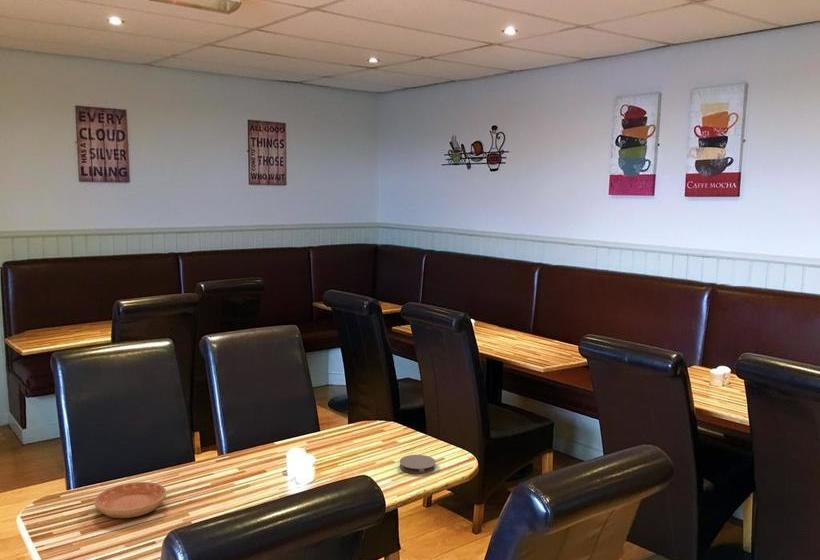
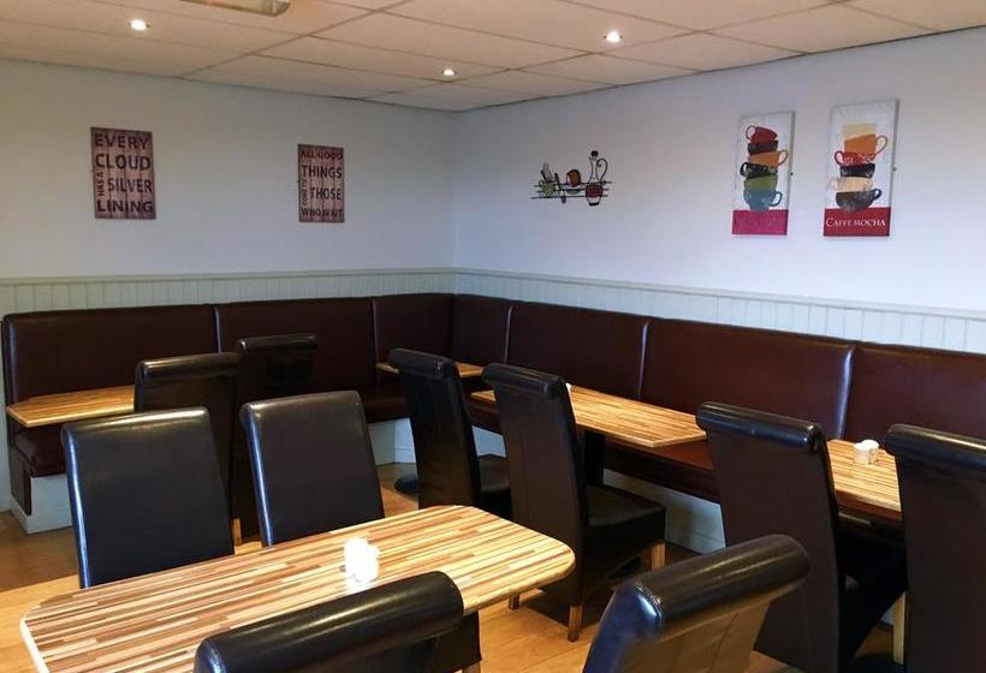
- saucer (131, 500)
- coaster (417, 463)
